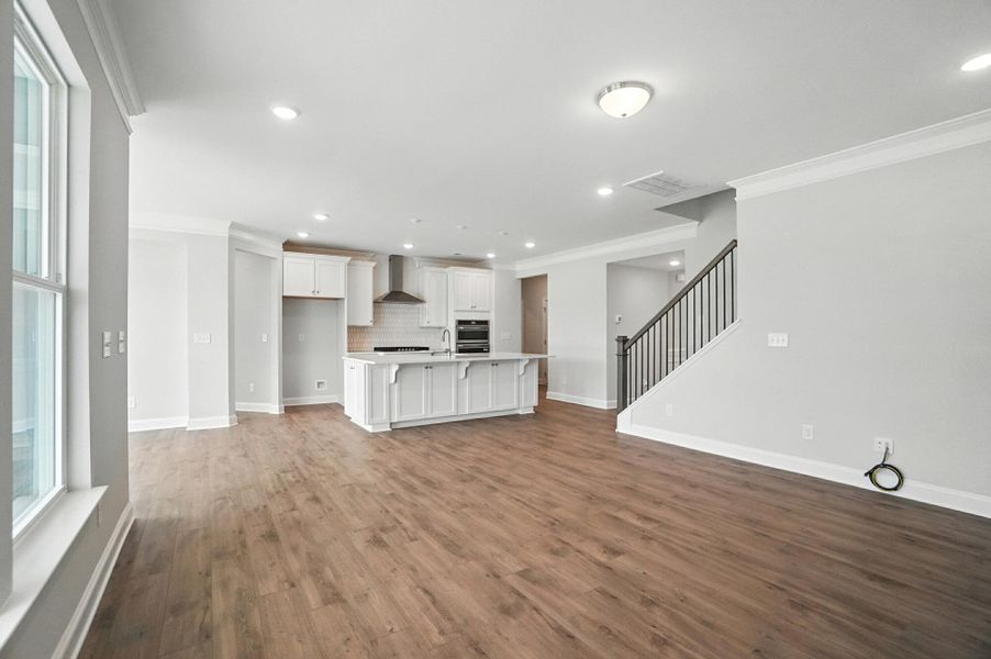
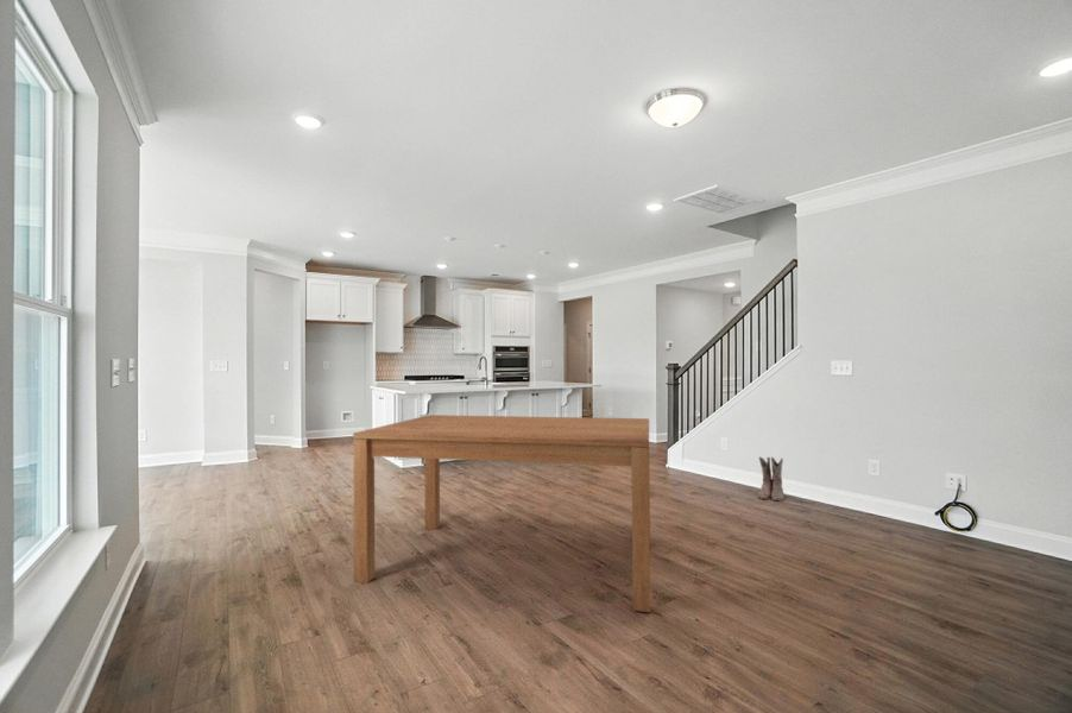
+ boots (770, 477)
+ dining table (516, 461)
